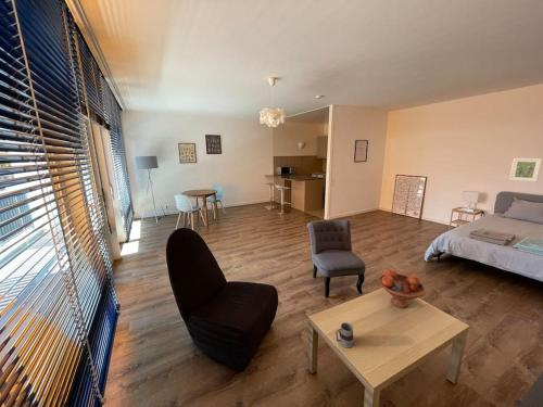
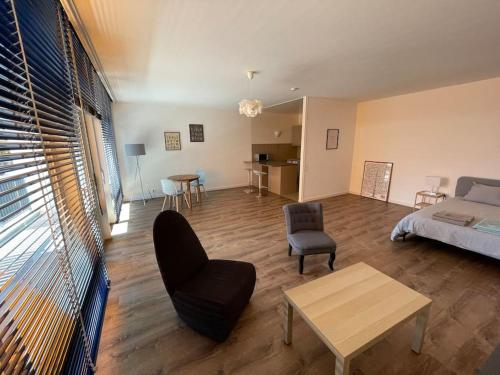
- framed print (525, 169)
- mug (343, 334)
- fruit bowl (401, 290)
